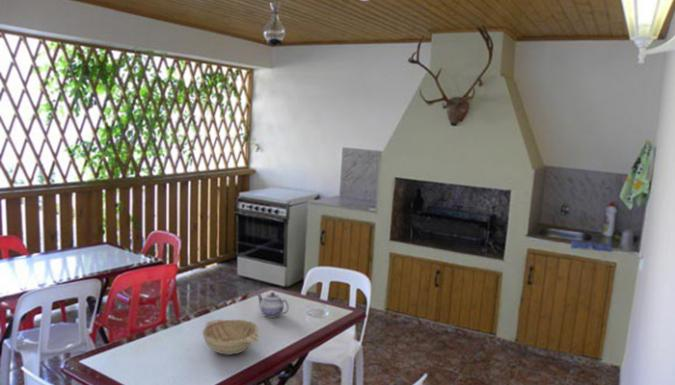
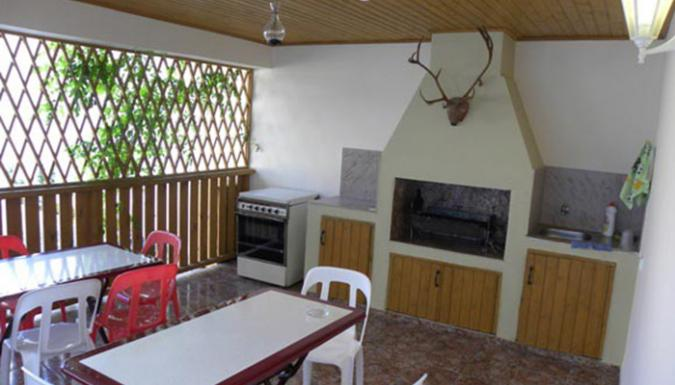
- teapot (272, 303)
- decorative bowl (230, 338)
